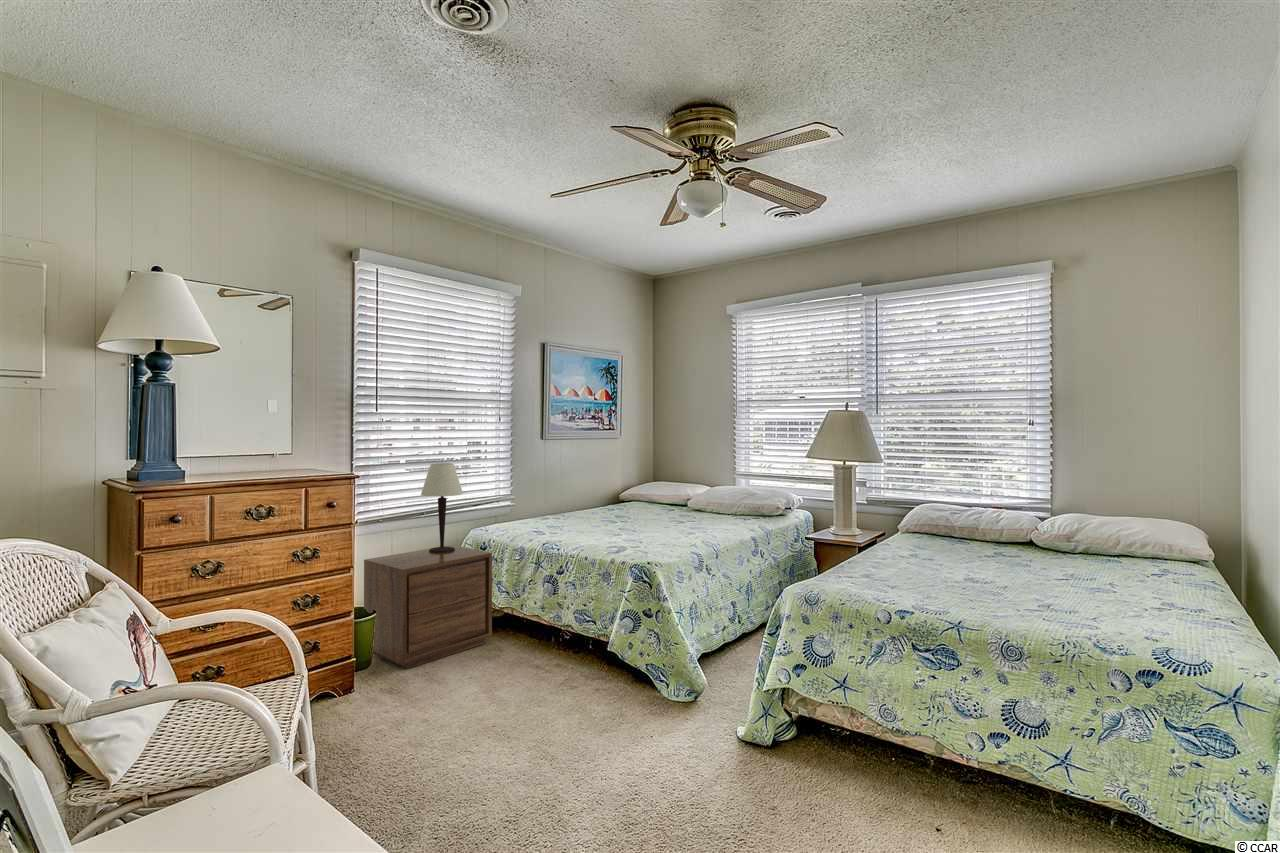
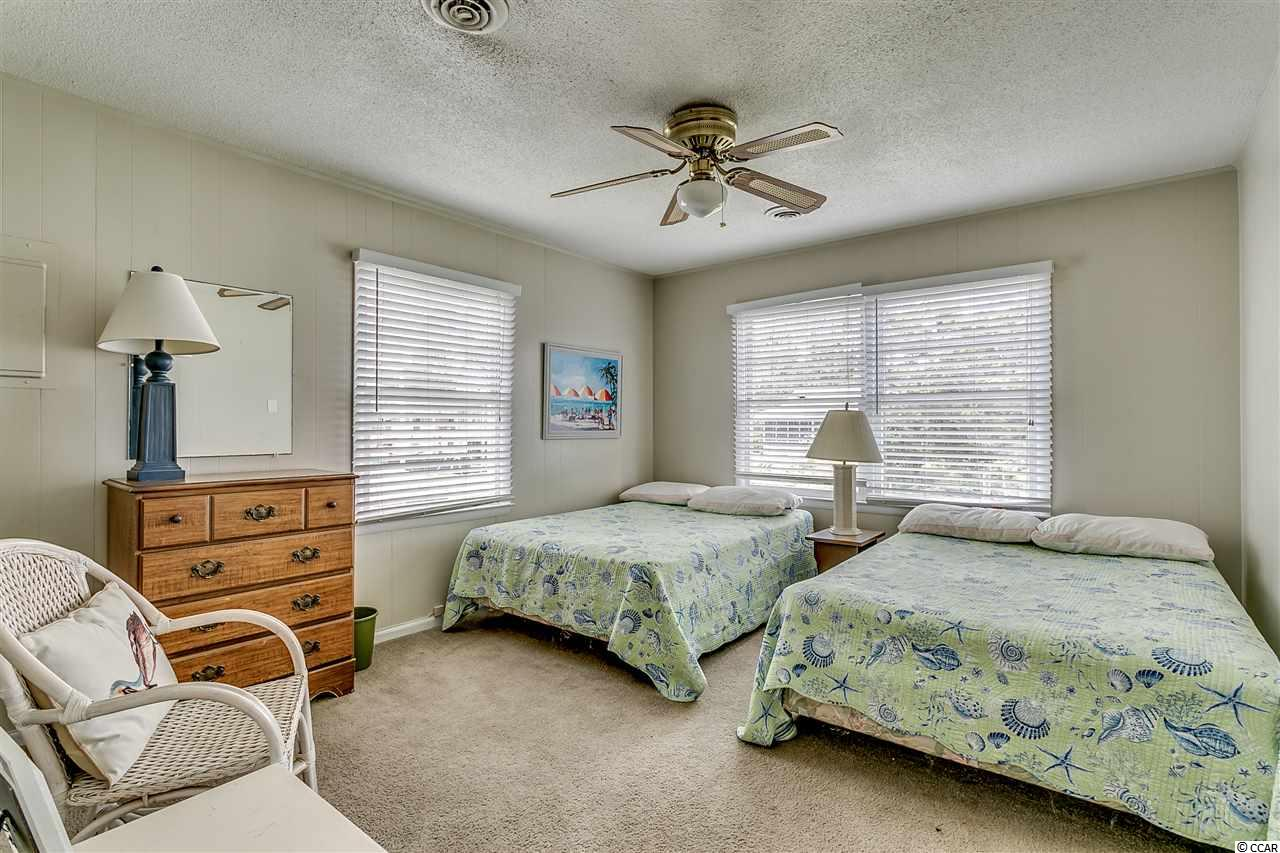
- nightstand (429, 602)
- table lamp (442, 506)
